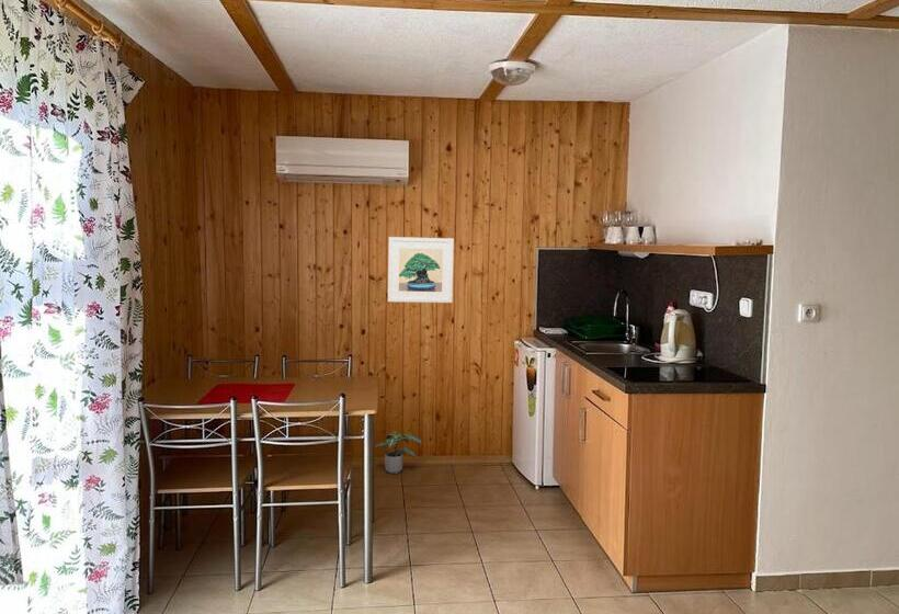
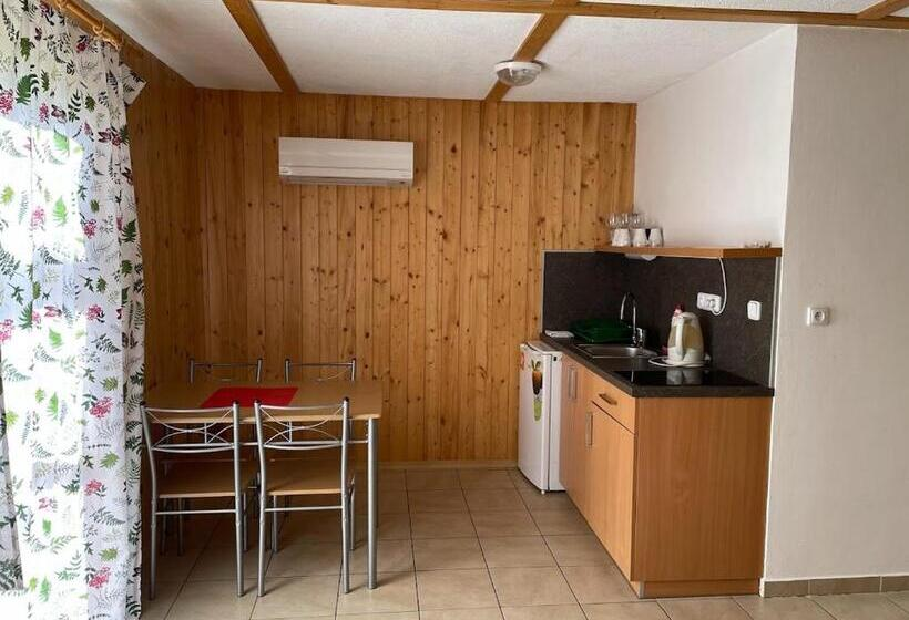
- potted plant (397, 452)
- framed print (420, 270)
